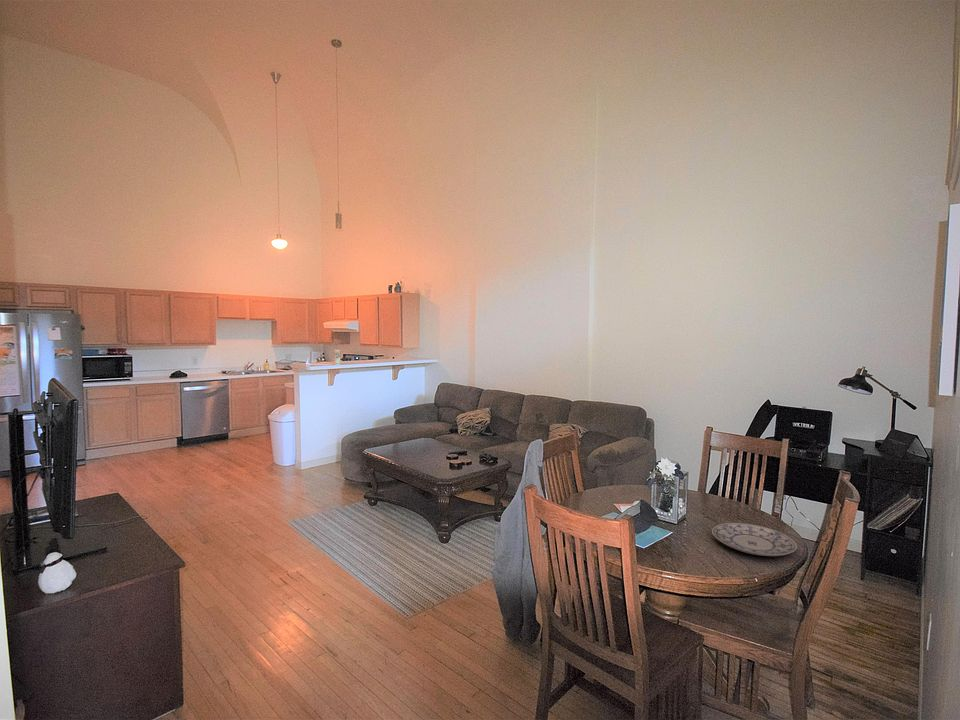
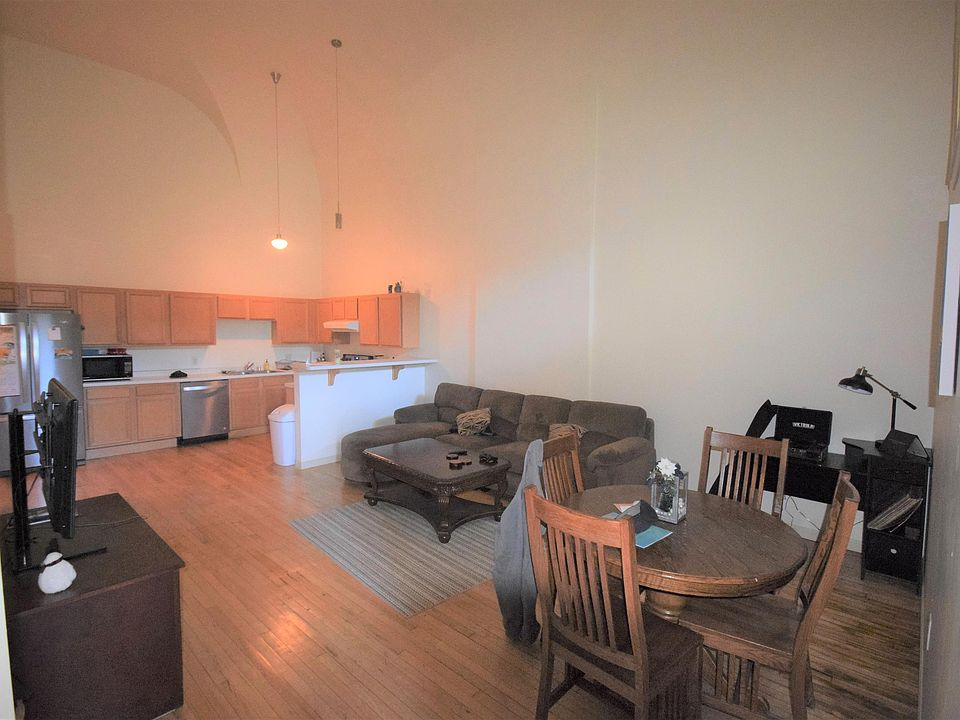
- plate (752, 541)
